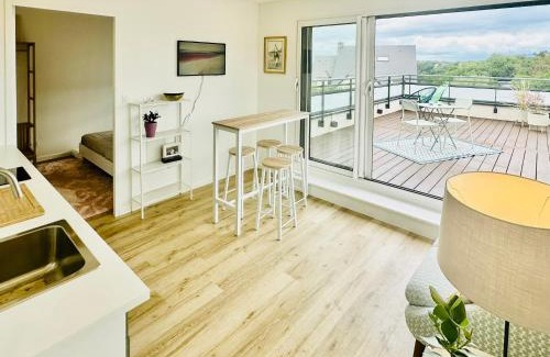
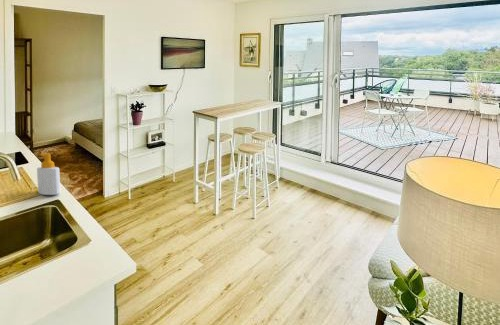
+ soap bottle (48, 173)
